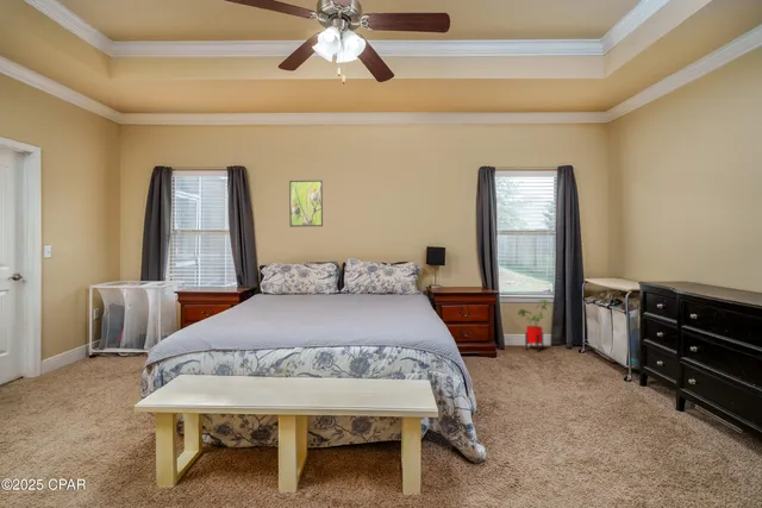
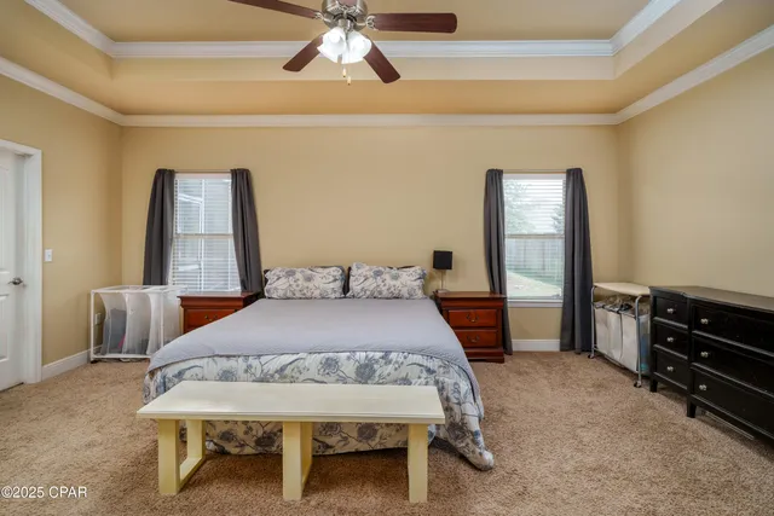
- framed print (306, 203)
- house plant (536, 324)
